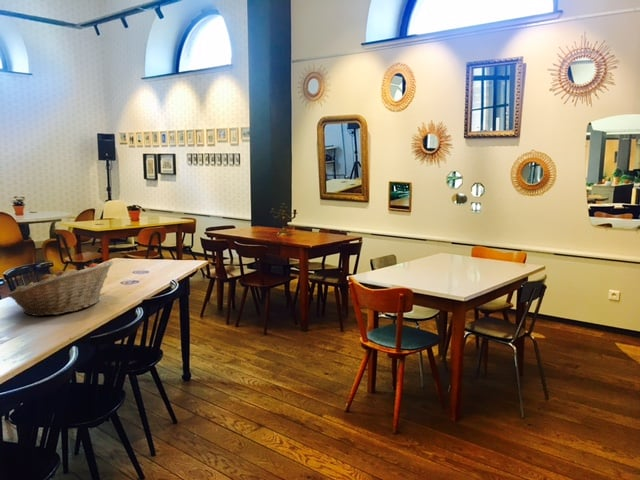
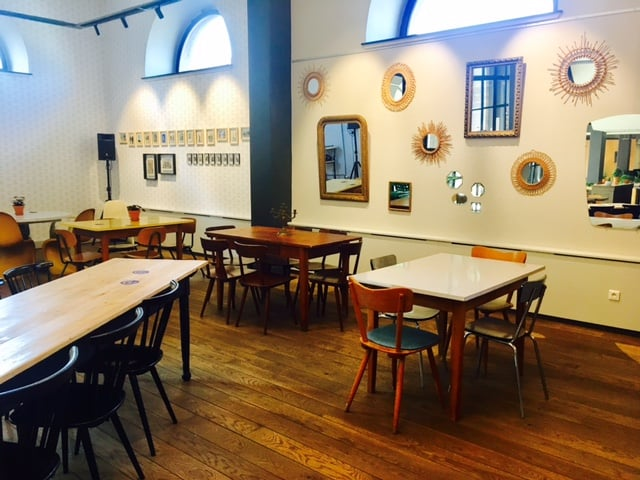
- fruit basket (65, 285)
